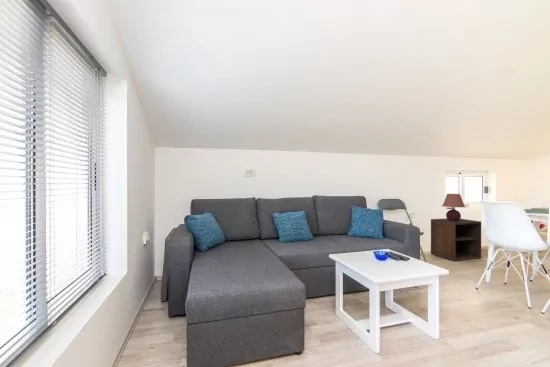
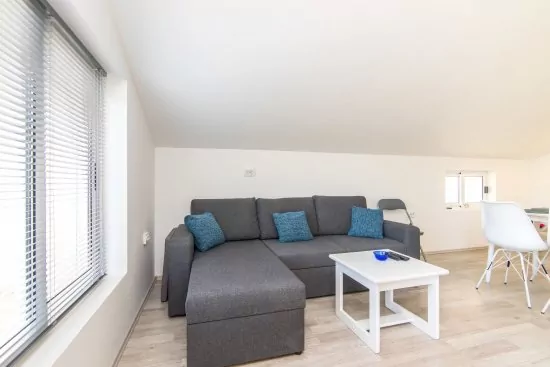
- table lamp (453, 207)
- nightstand (455, 238)
